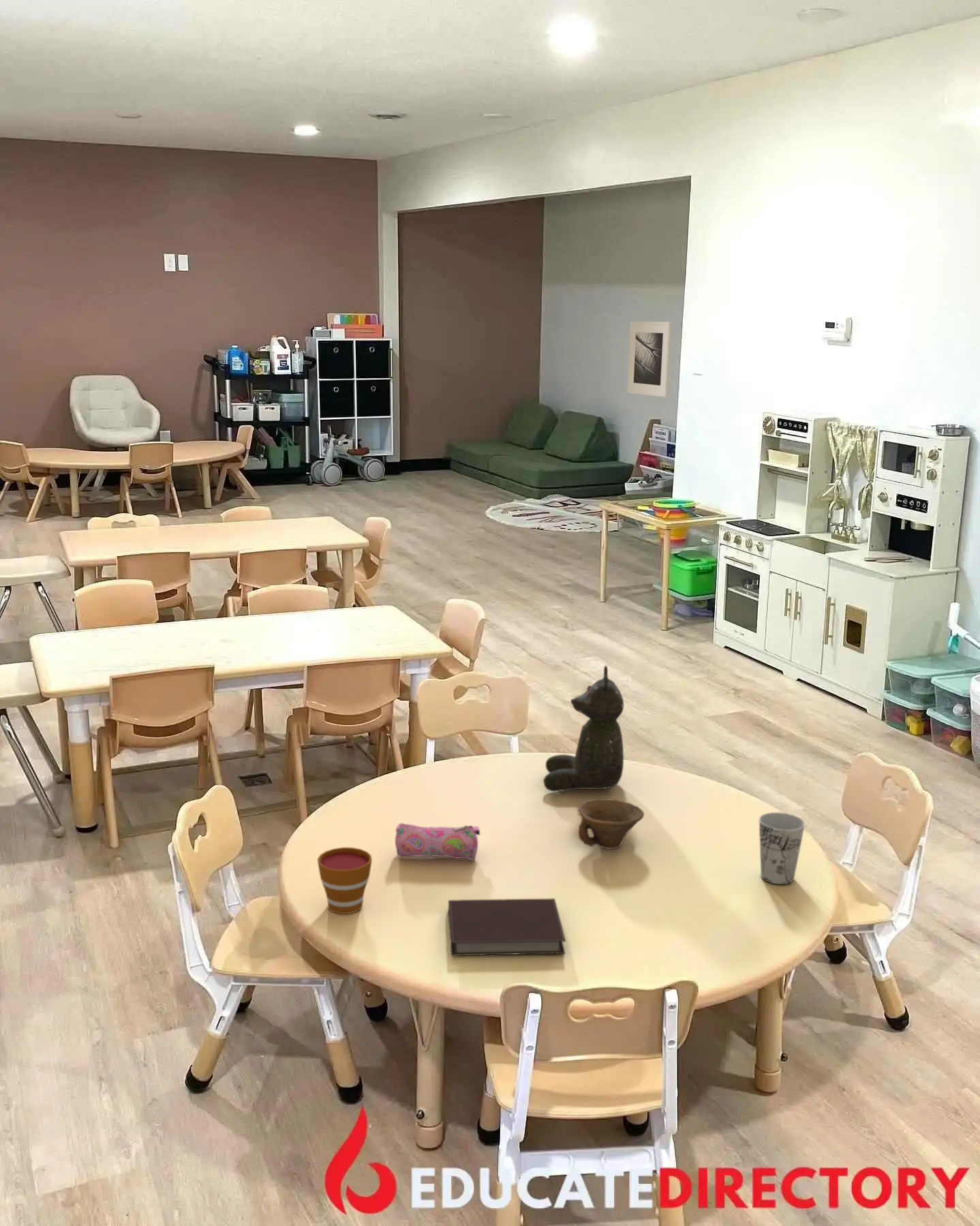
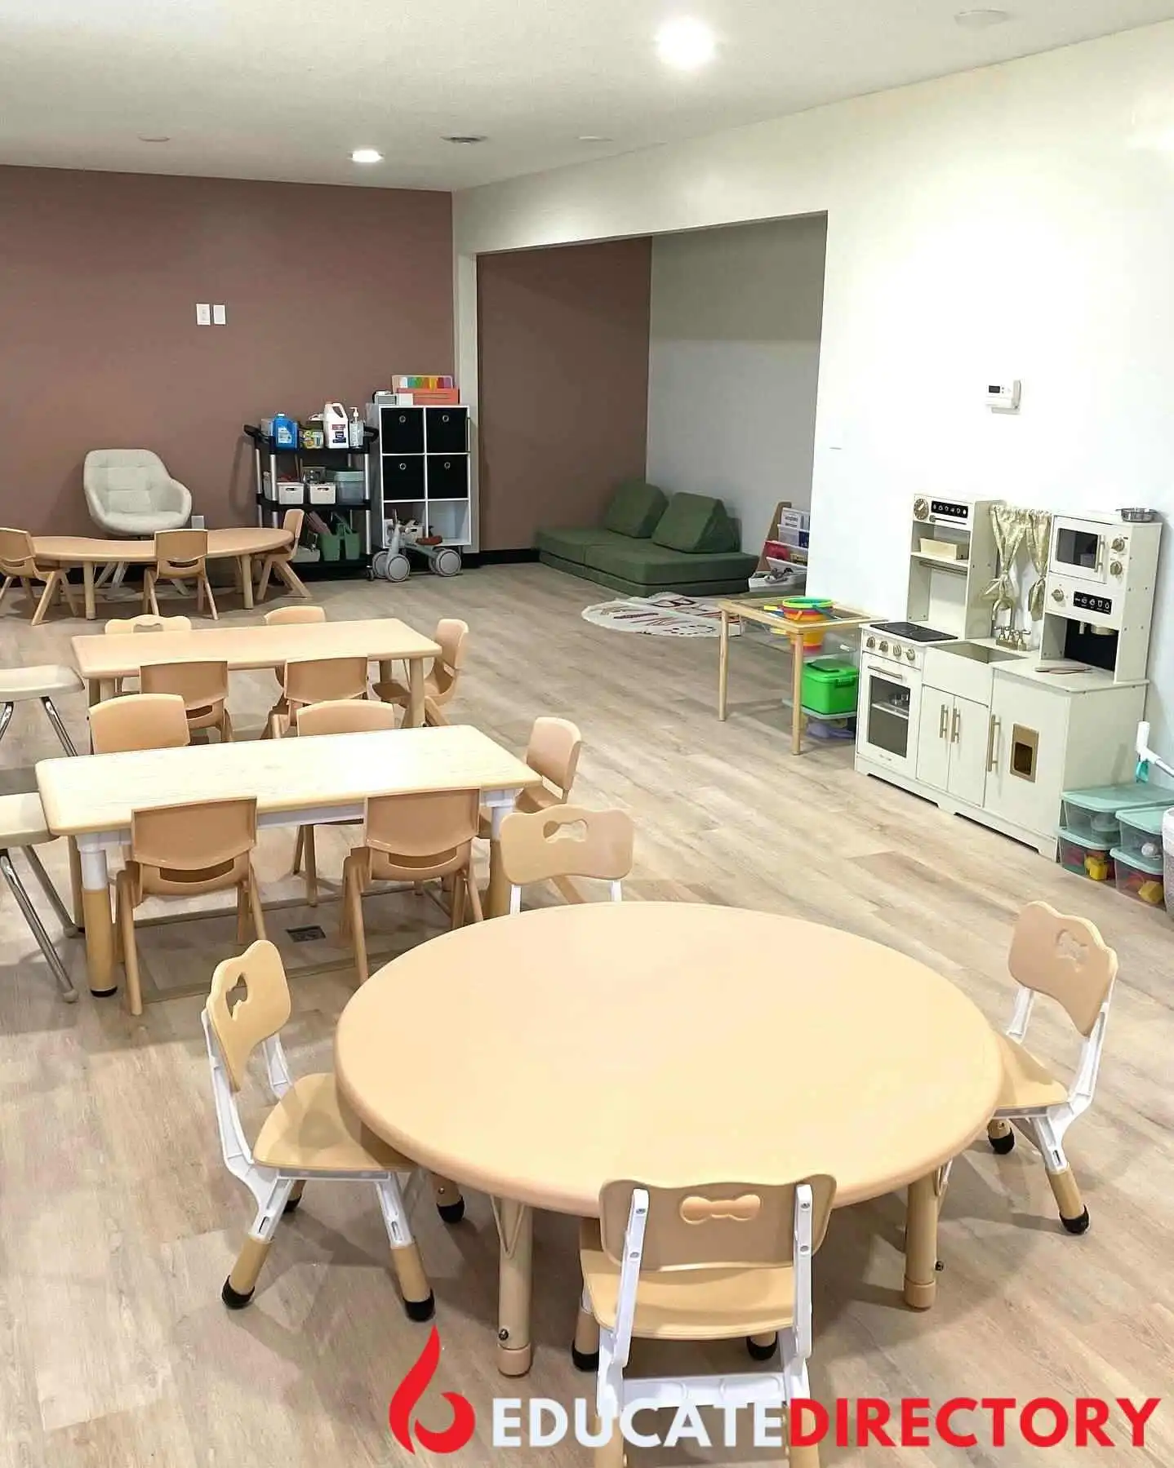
- notebook (504, 925)
- cup (779, 849)
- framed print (648, 358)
- pencil case (437, 840)
- bowl (609, 827)
- teddy bear (585, 727)
- cup (348, 880)
